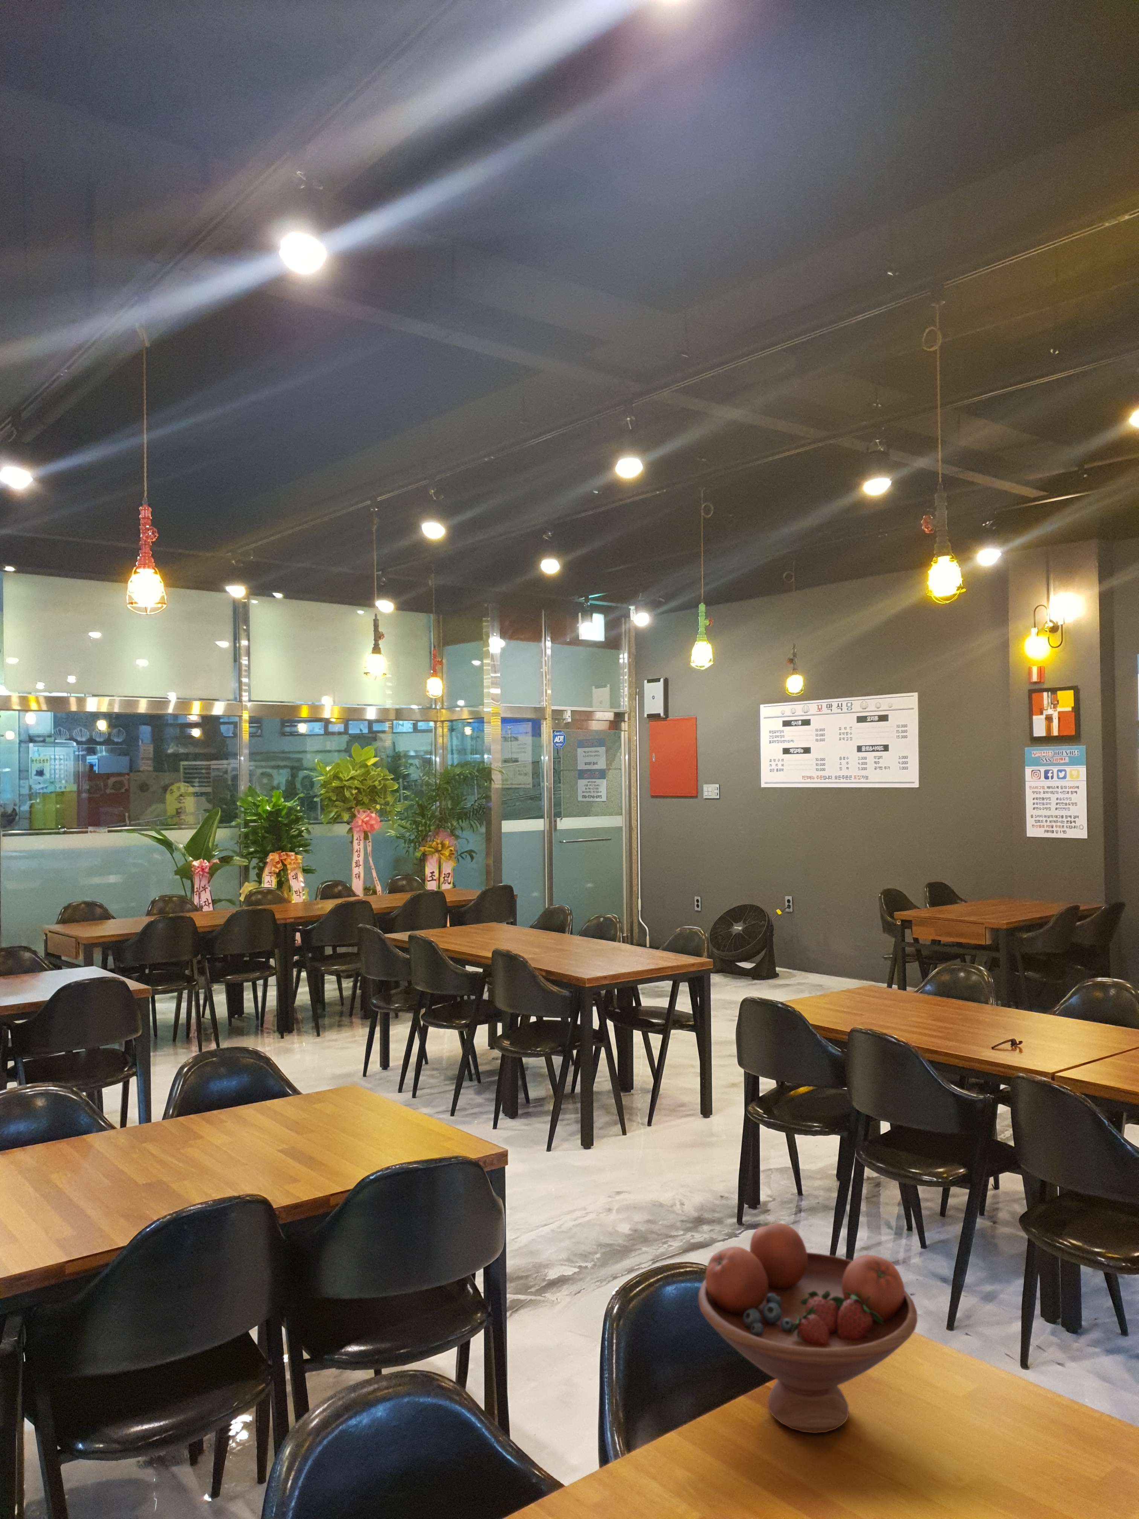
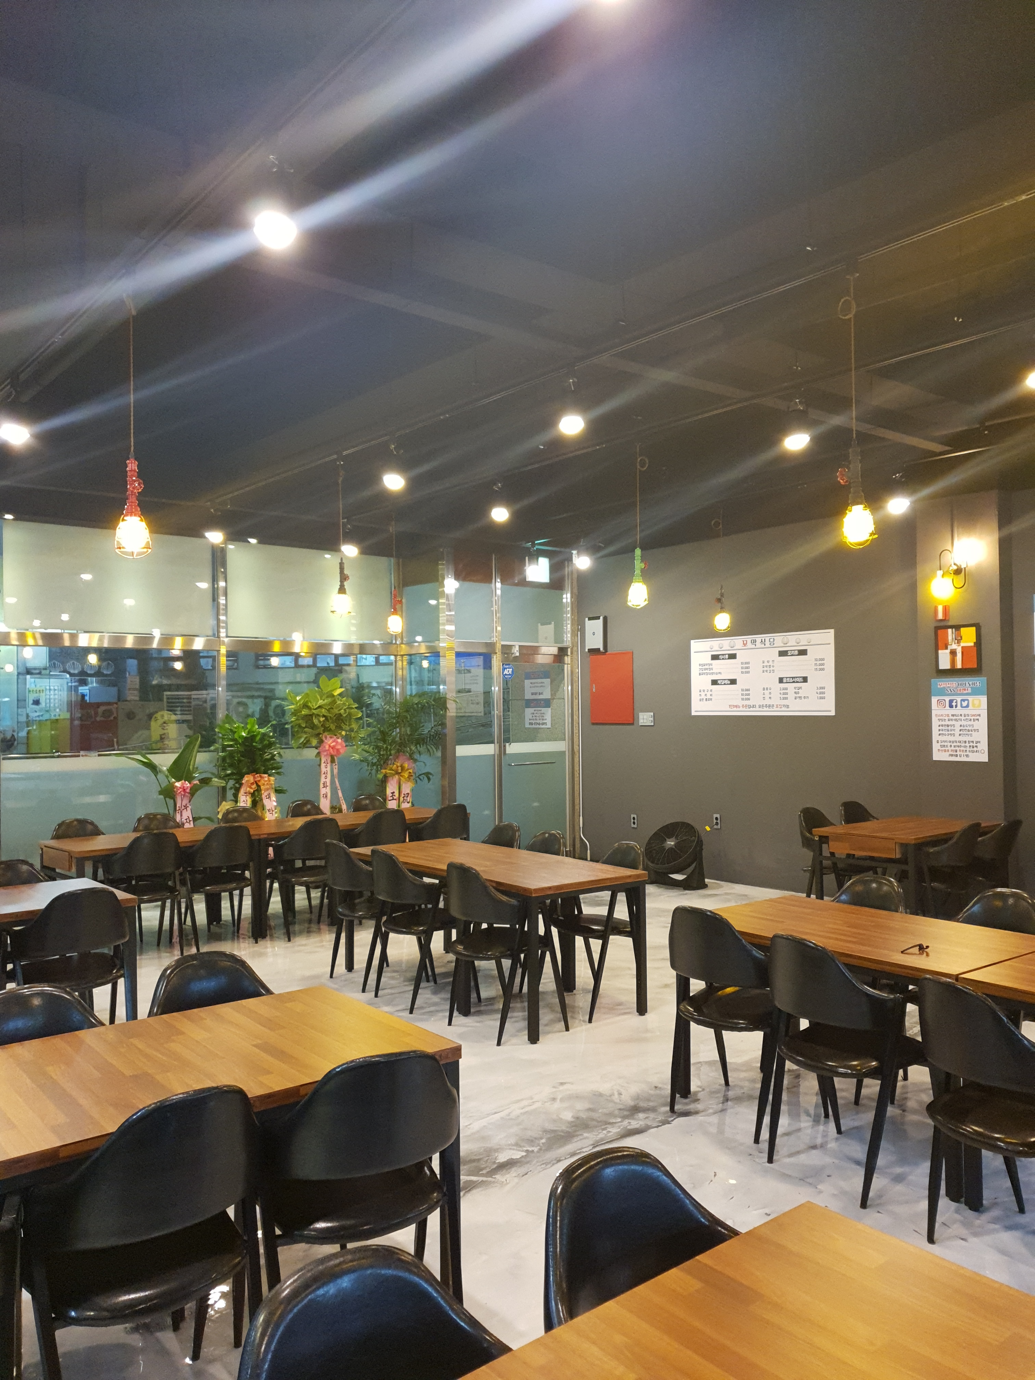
- fruit bowl (806, 1332)
